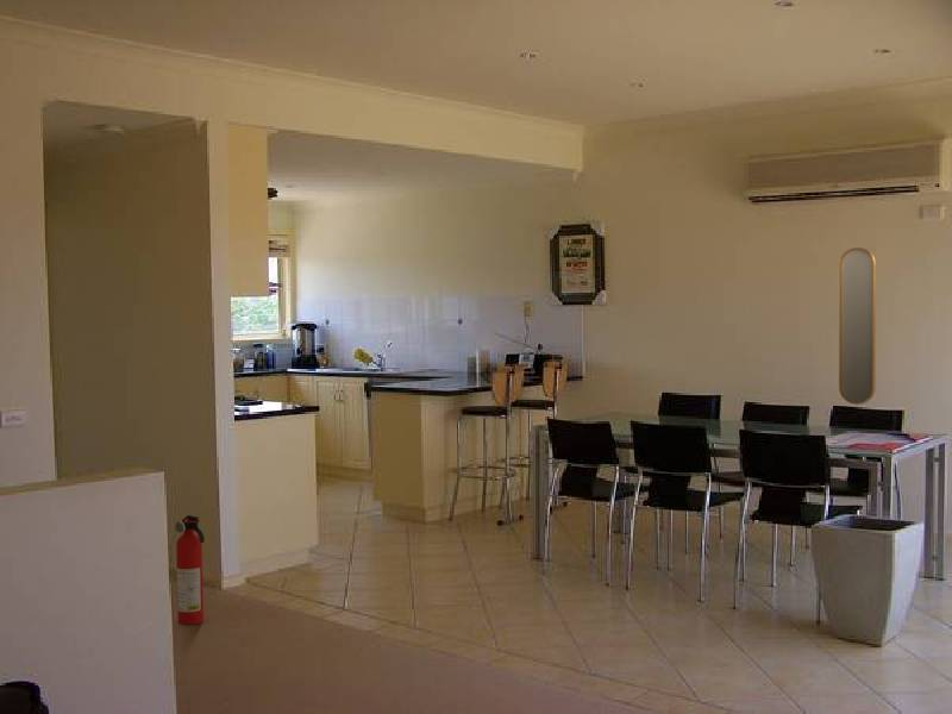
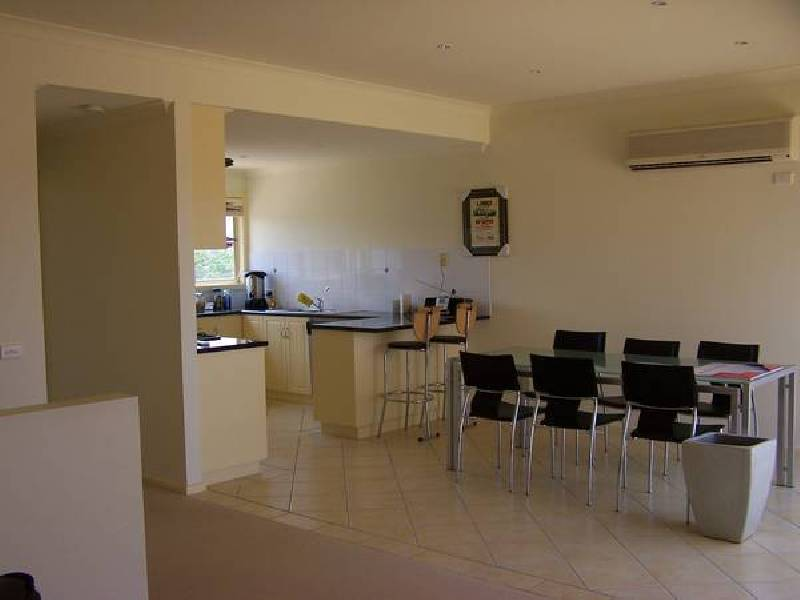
- home mirror (857, 326)
- fire extinguisher (190, 568)
